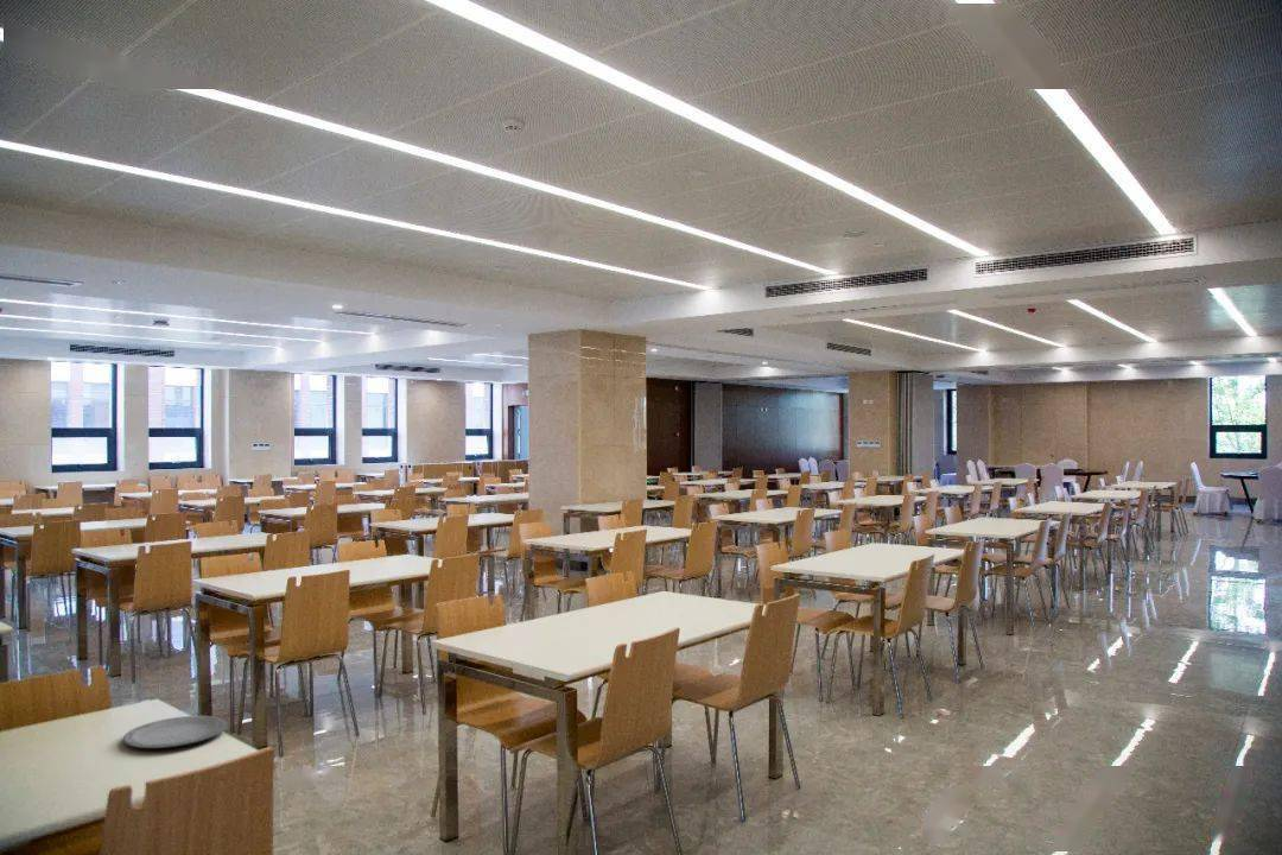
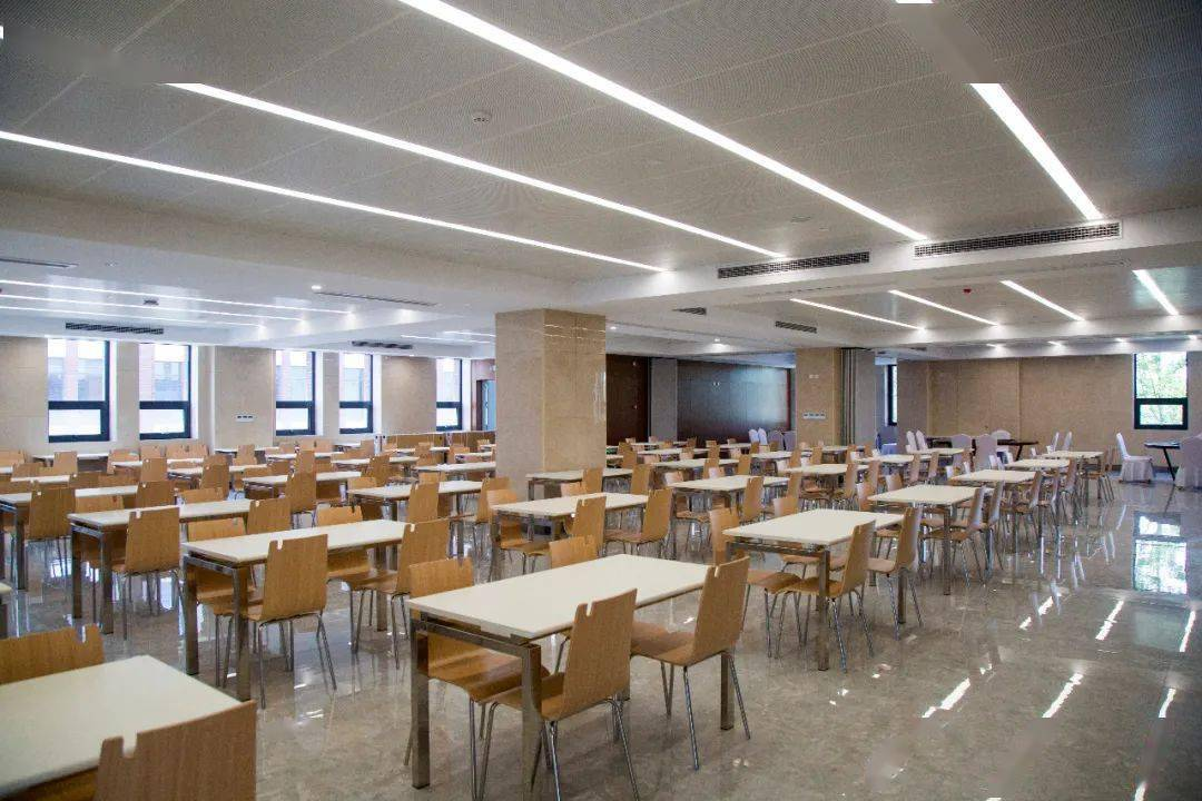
- plate (176, 733)
